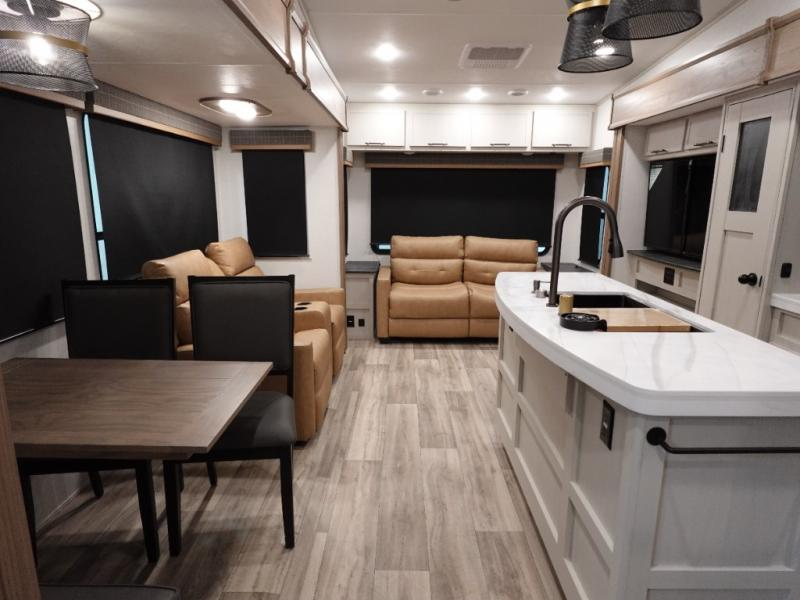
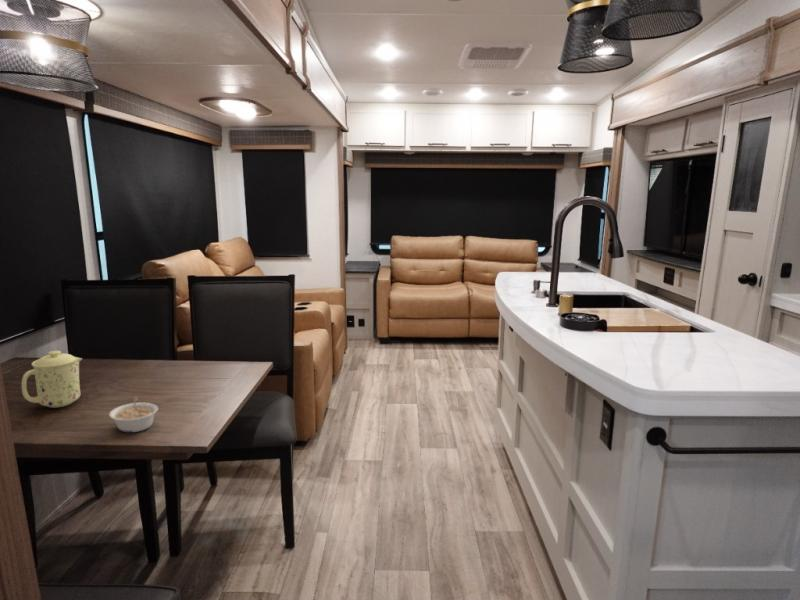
+ mug (54, 378)
+ legume (133, 416)
